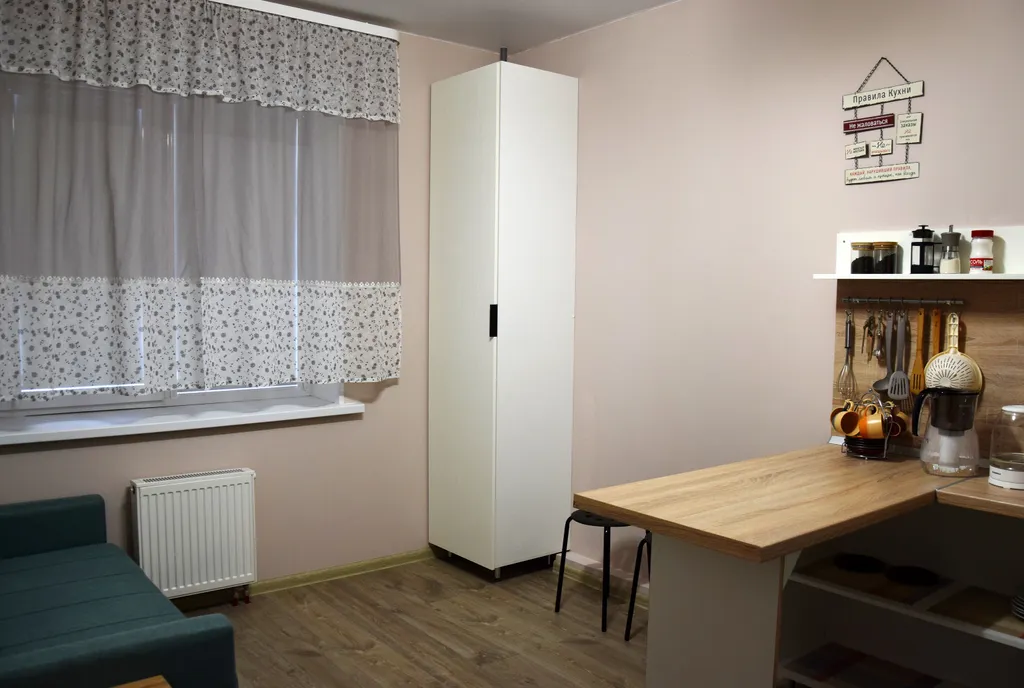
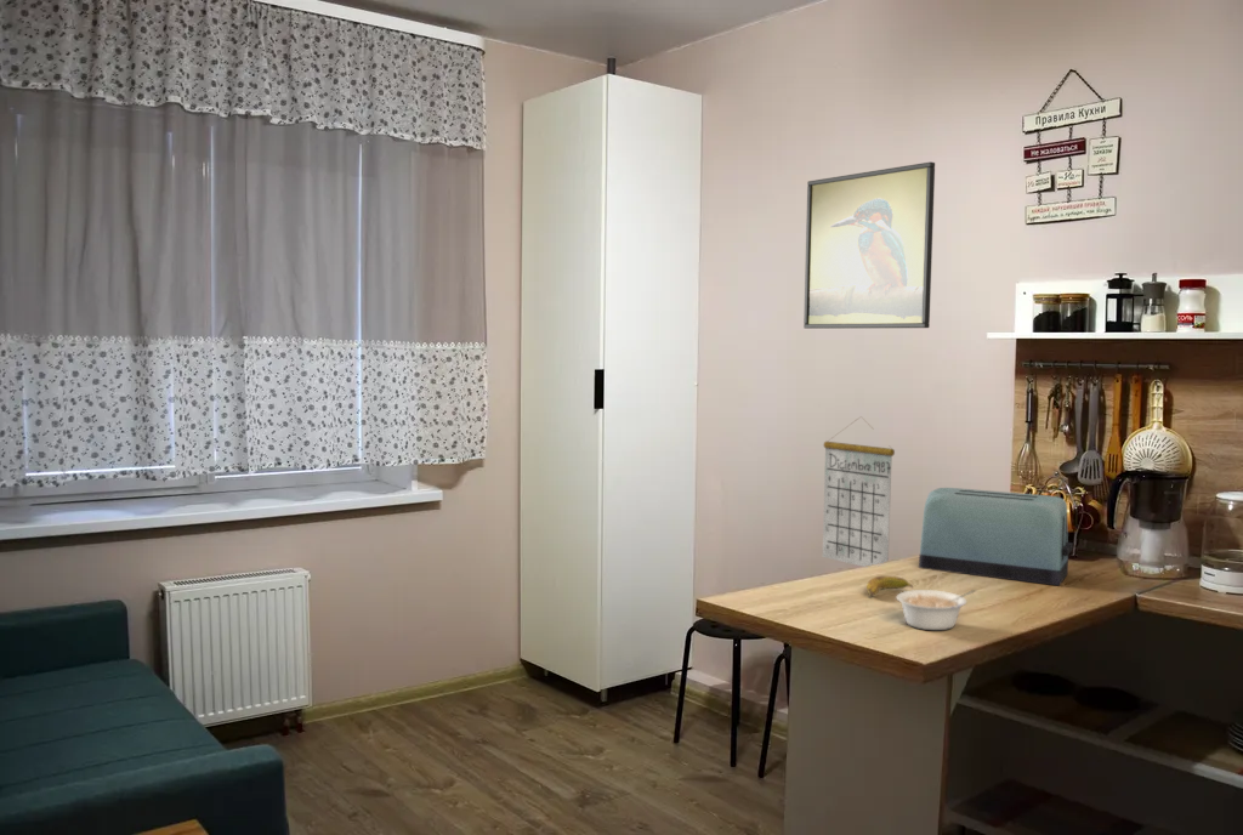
+ banana (885, 586)
+ toaster (995, 533)
+ legume (931, 607)
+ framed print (864, 250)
+ calendar (856, 490)
